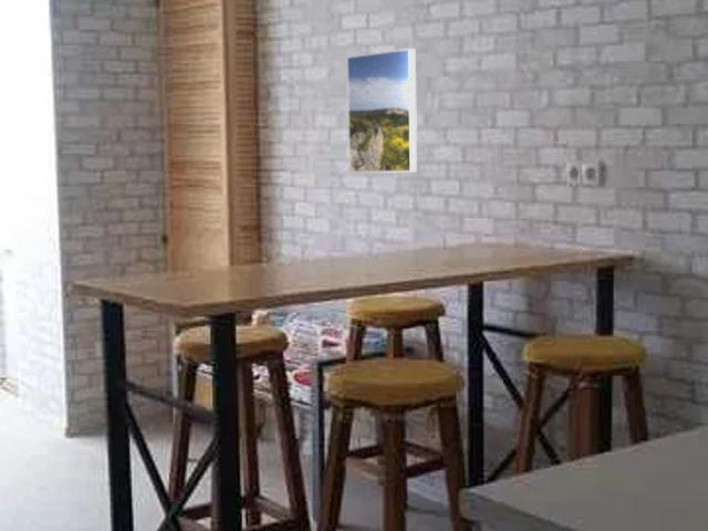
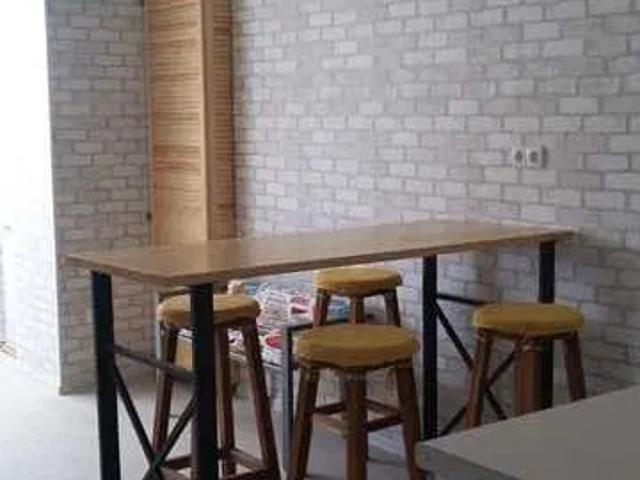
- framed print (381, 113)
